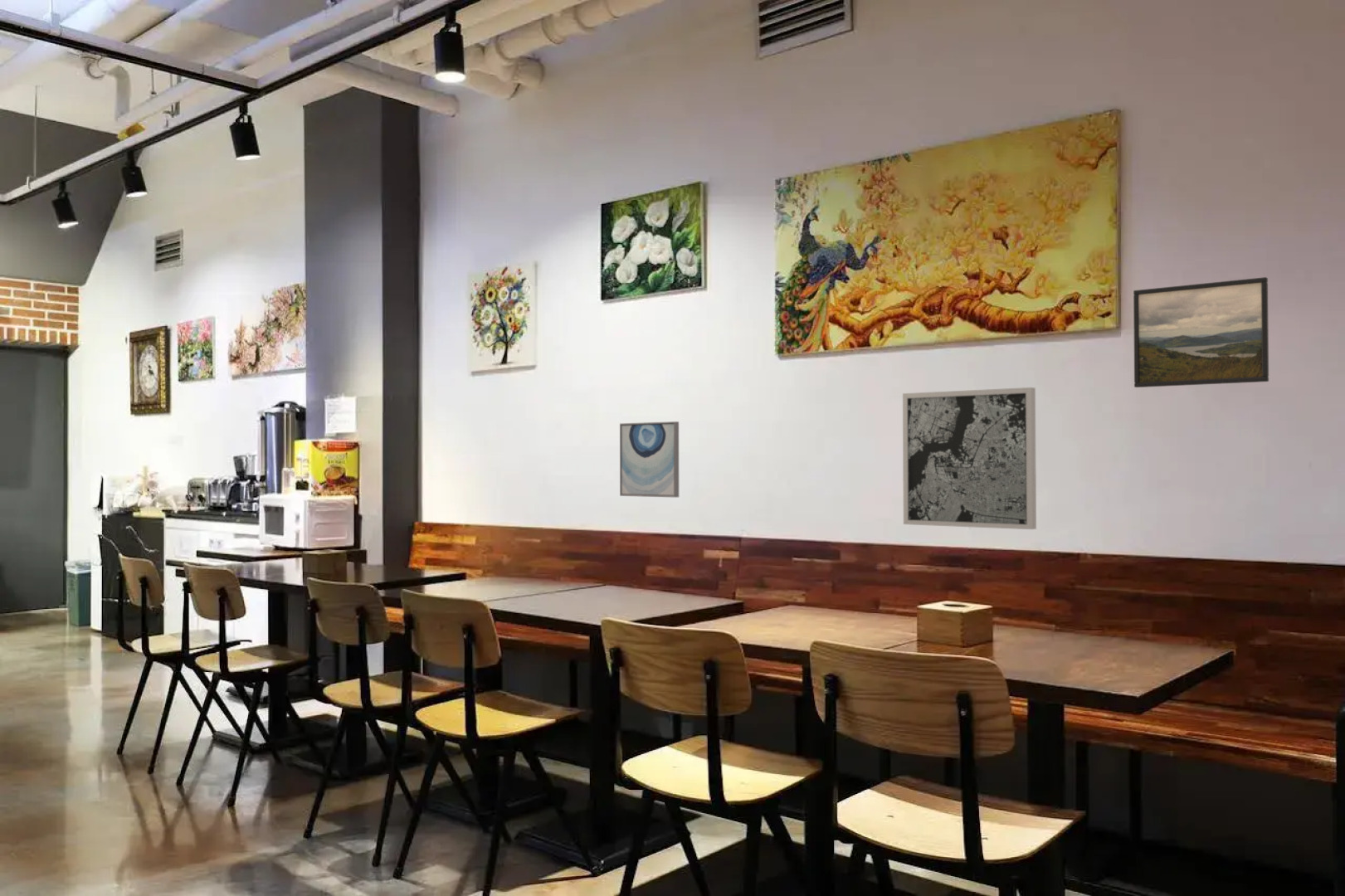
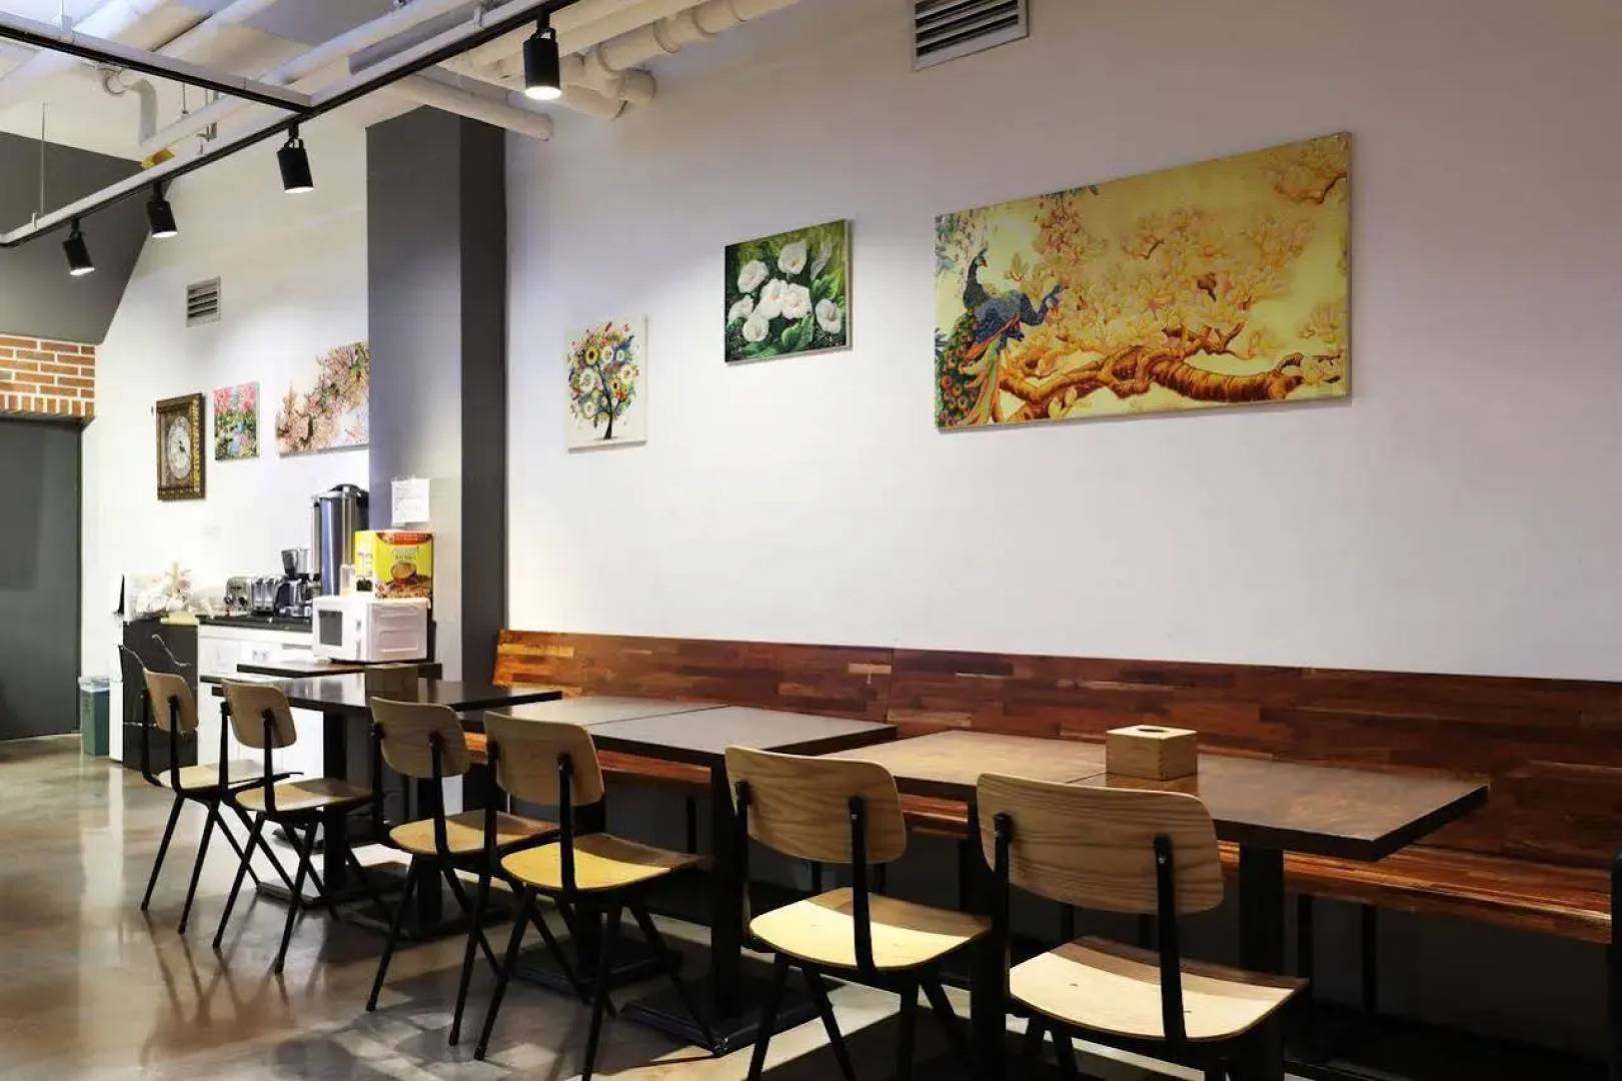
- wall art (967, 458)
- wall art (648, 459)
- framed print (1198, 334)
